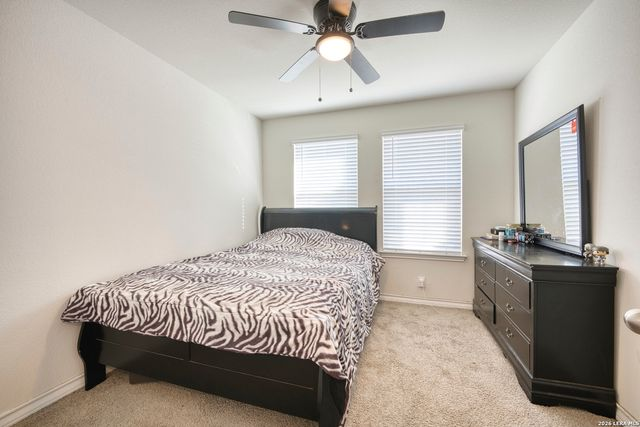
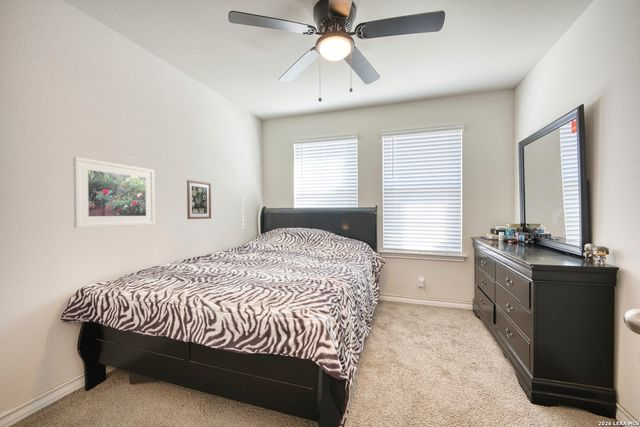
+ wall art (199, 200)
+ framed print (119, 195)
